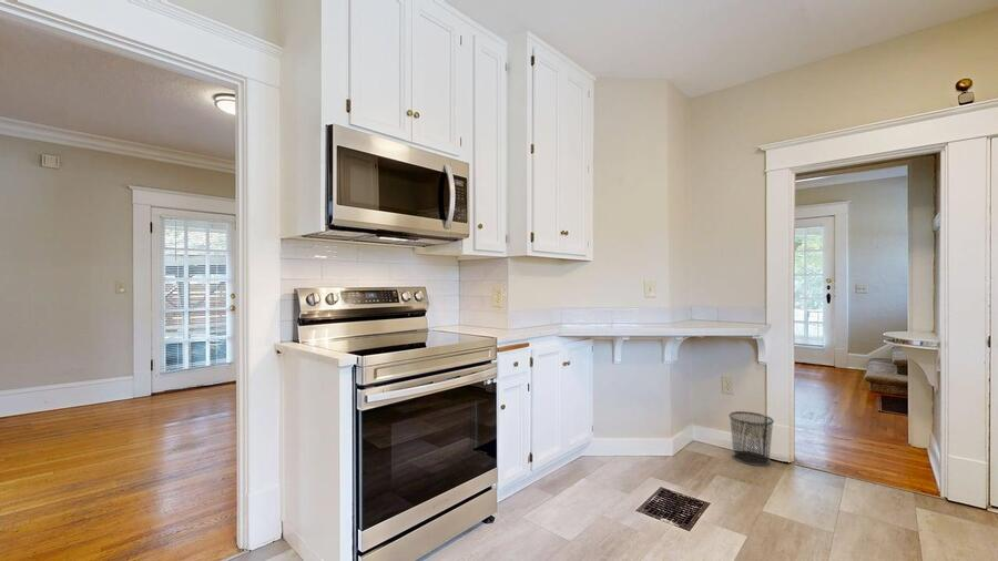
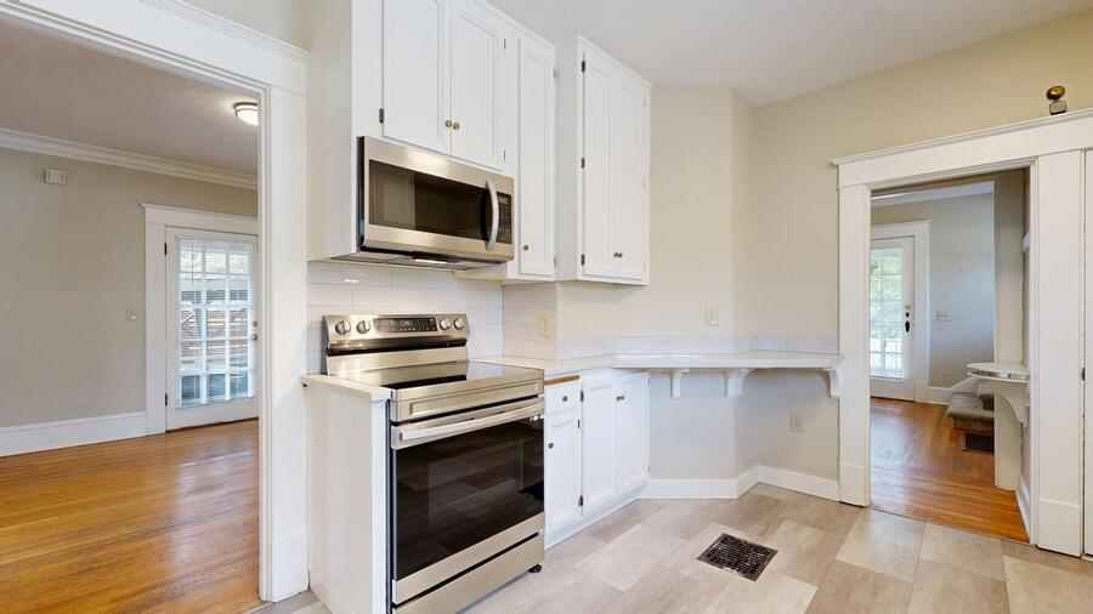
- waste bin (751, 438)
